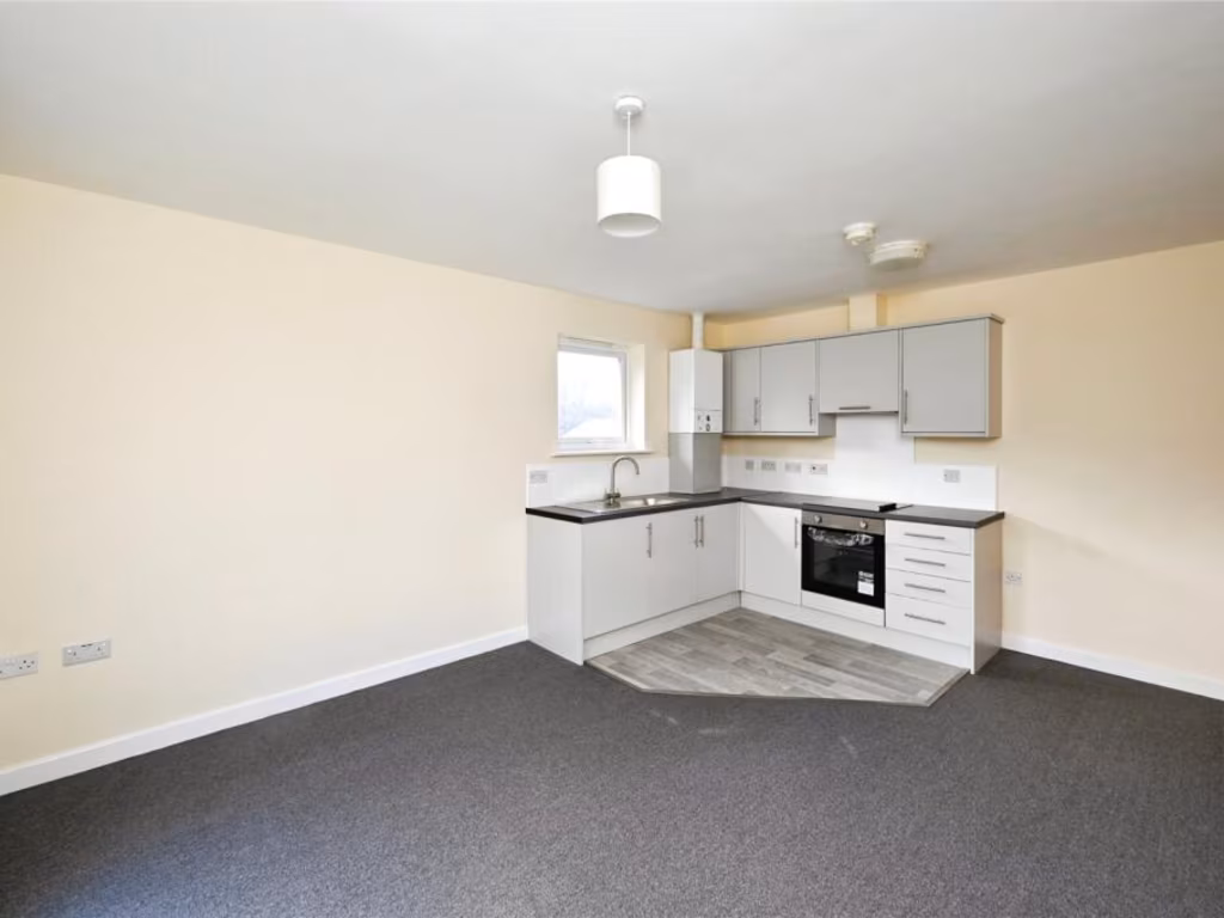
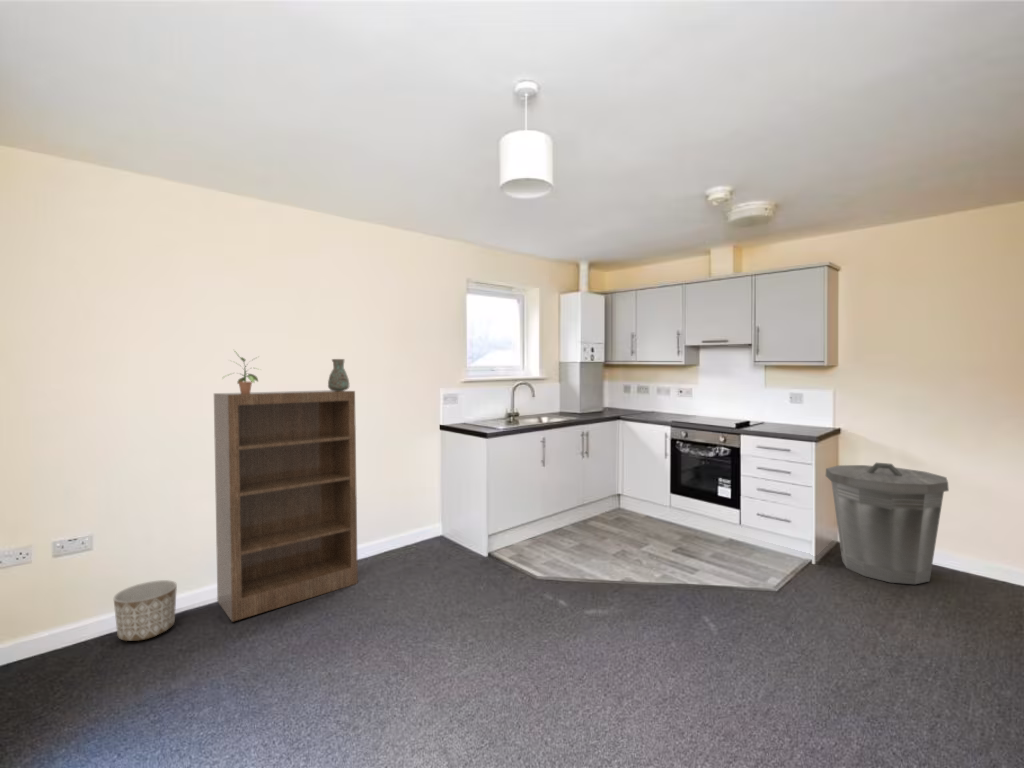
+ bookshelf (288, 492)
+ planter (146, 611)
+ trash can (884, 516)
+ decorative vase (338, 374)
+ potted plant (244, 370)
